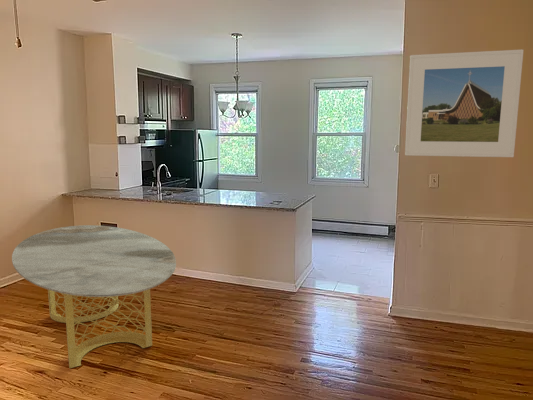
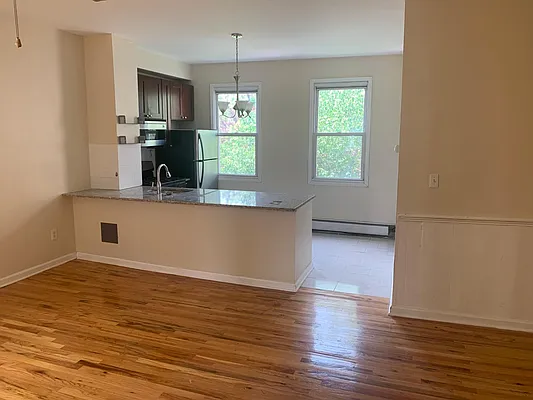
- dining table (95, 290)
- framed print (460, 105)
